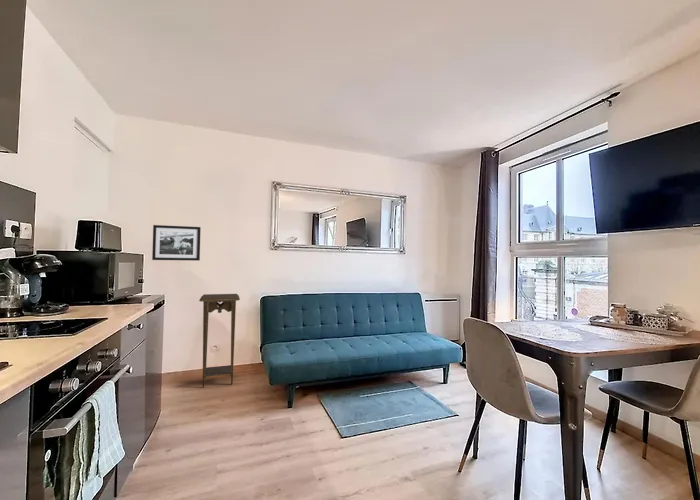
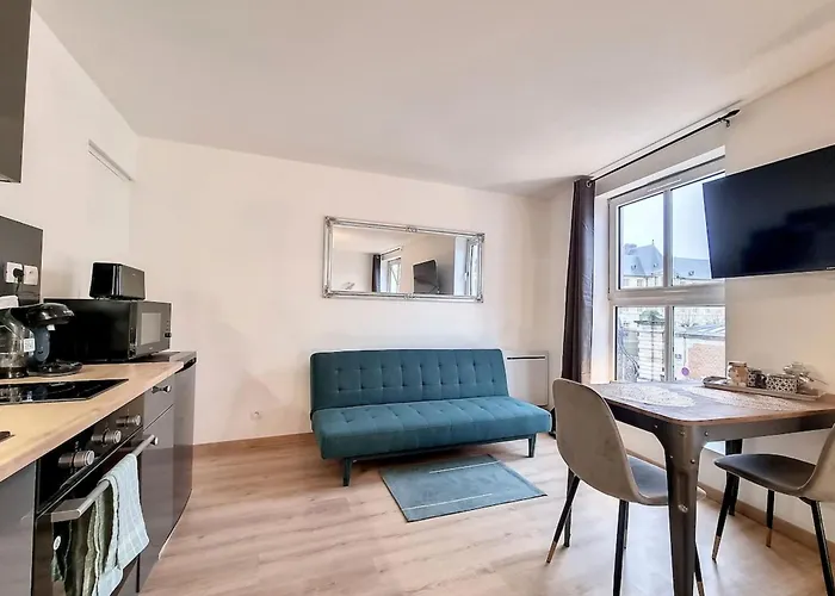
- picture frame (177, 243)
- pedestal table (207, 337)
